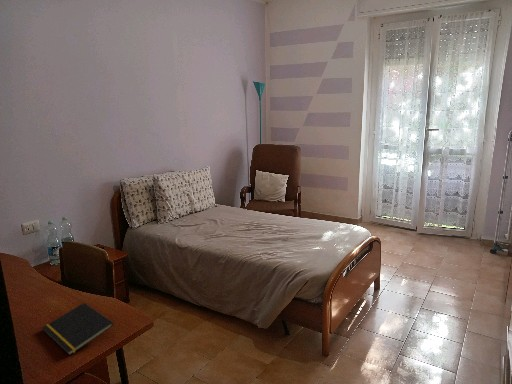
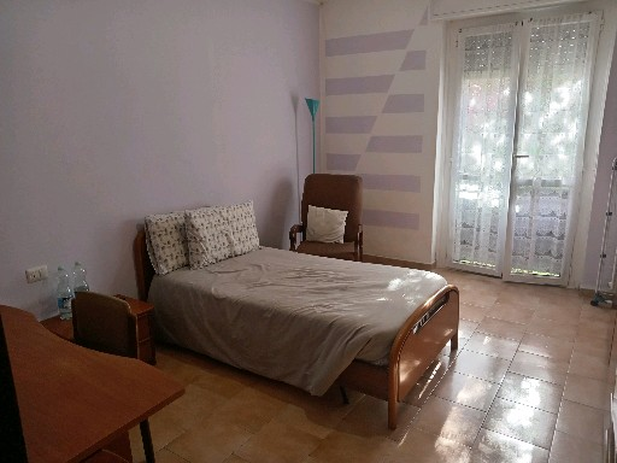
- notepad (77, 326)
